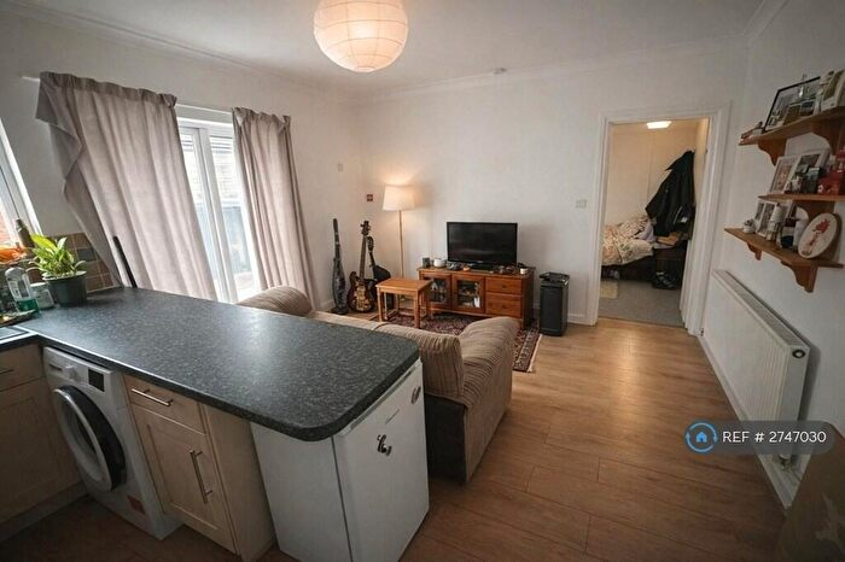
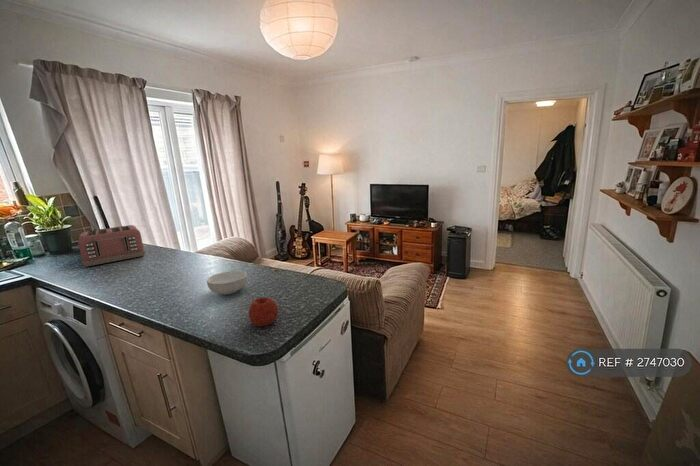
+ fruit (262, 309)
+ toaster (112, 243)
+ cereal bowl (228, 283)
